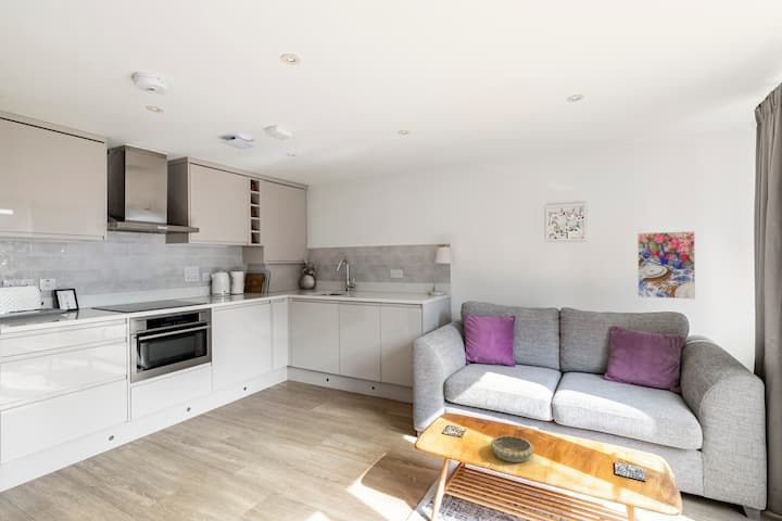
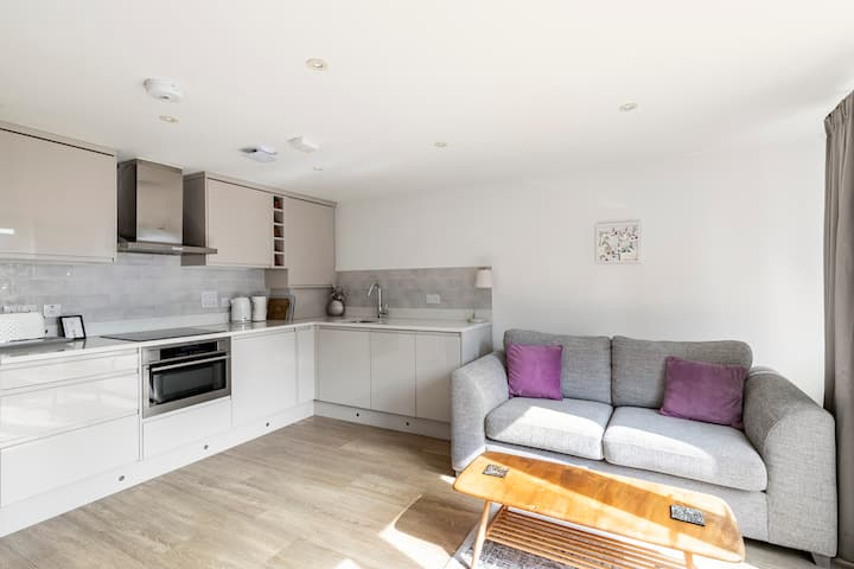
- decorative bowl (512, 447)
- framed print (665, 265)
